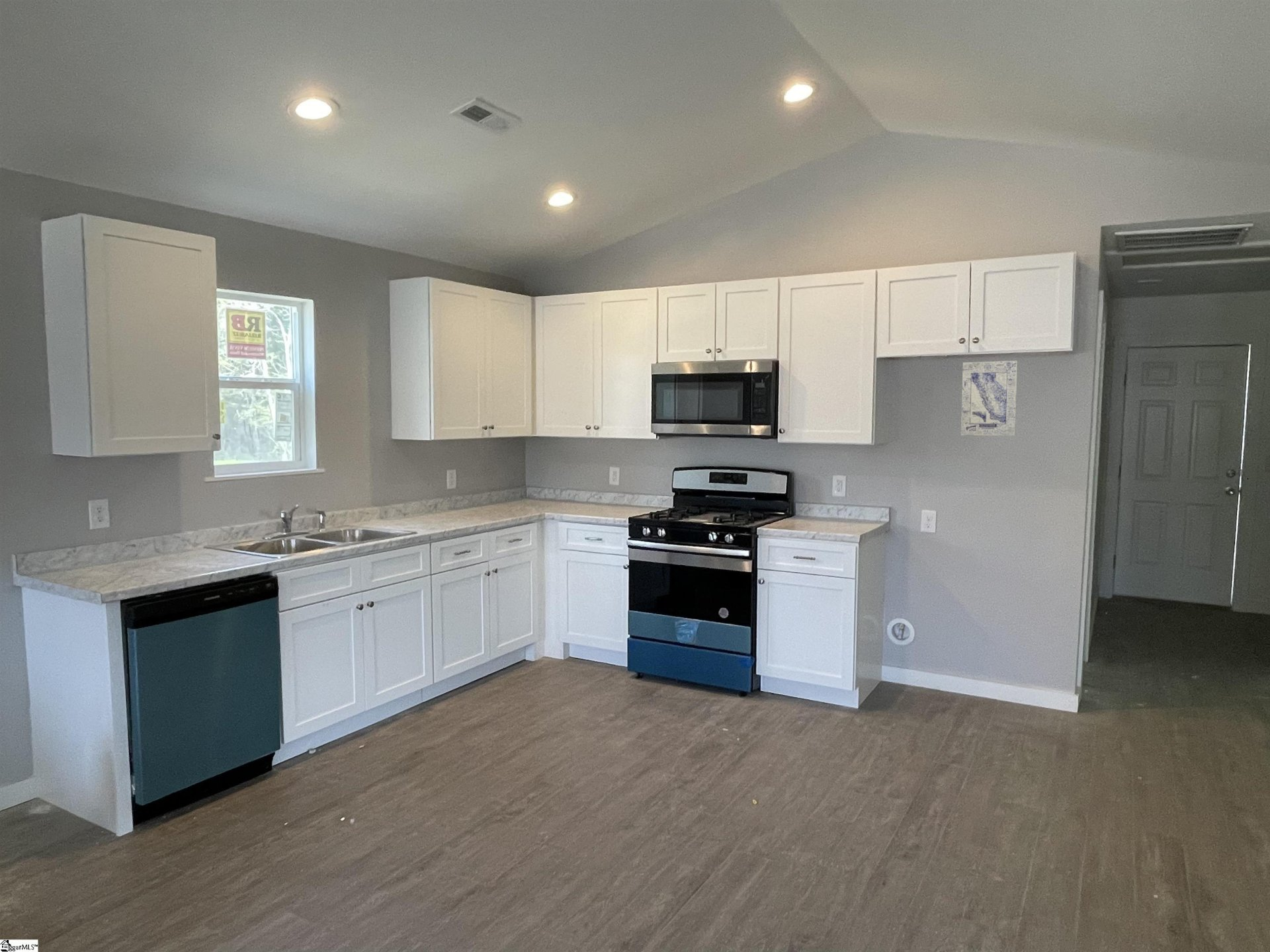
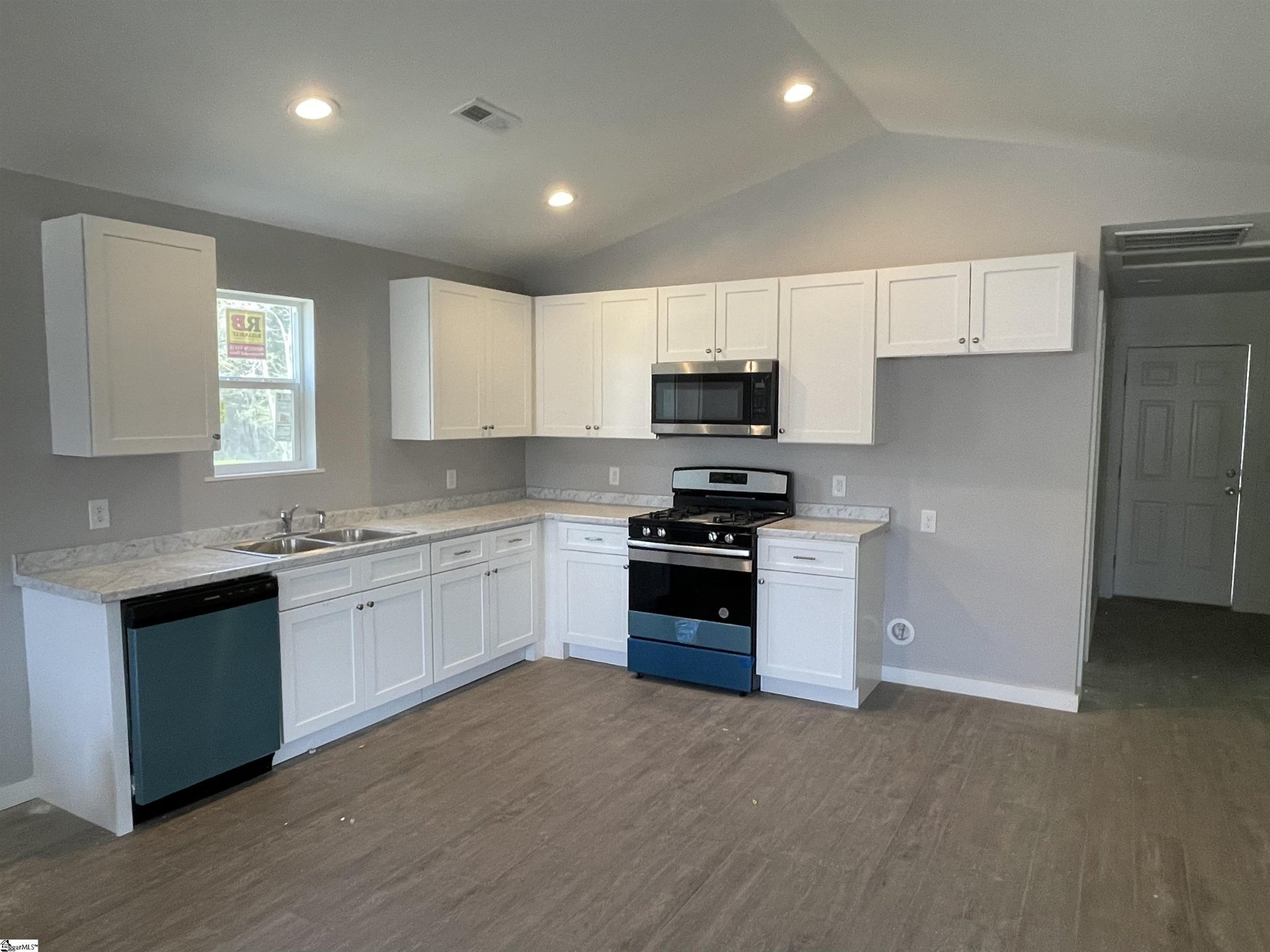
- wall art (988, 399)
